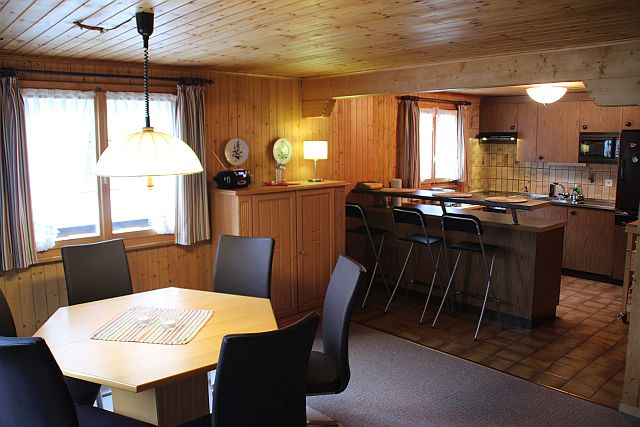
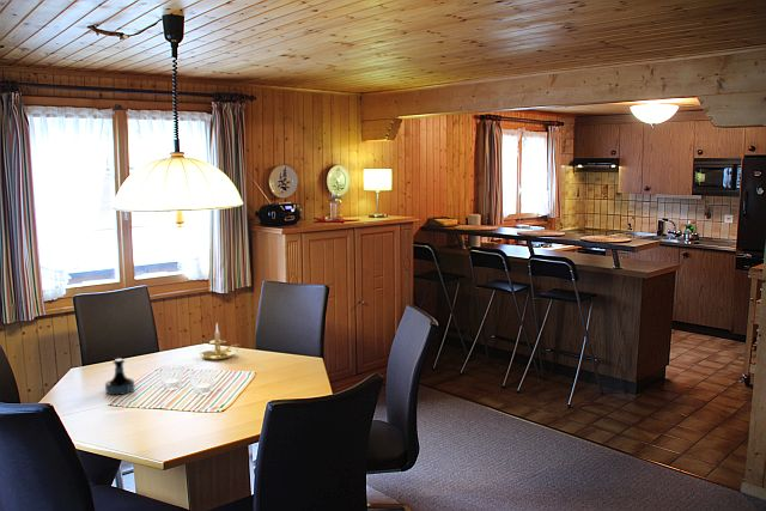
+ candle holder (219, 339)
+ tequila bottle (118, 375)
